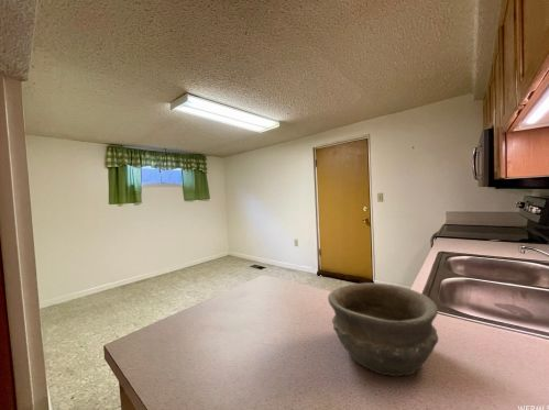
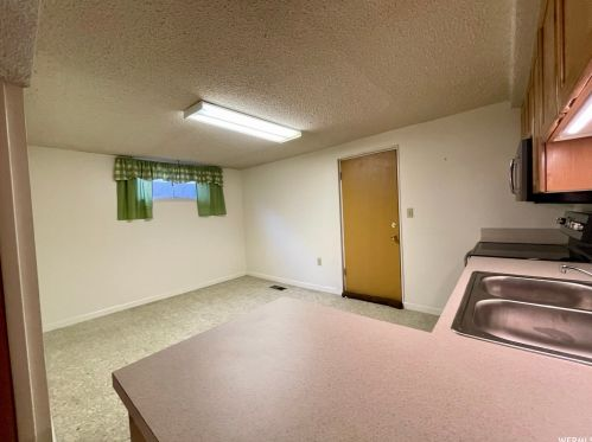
- bowl (378, 322)
